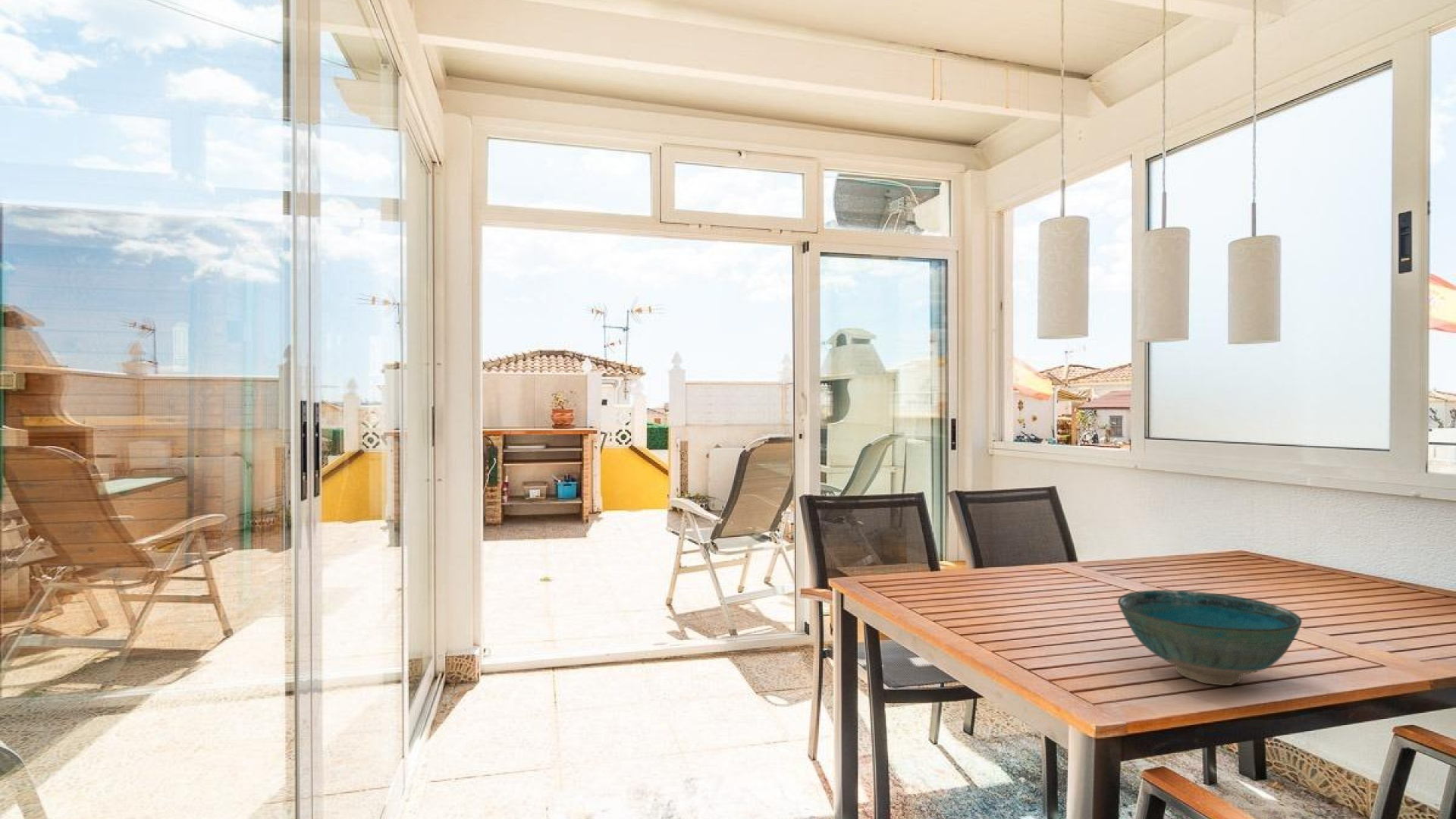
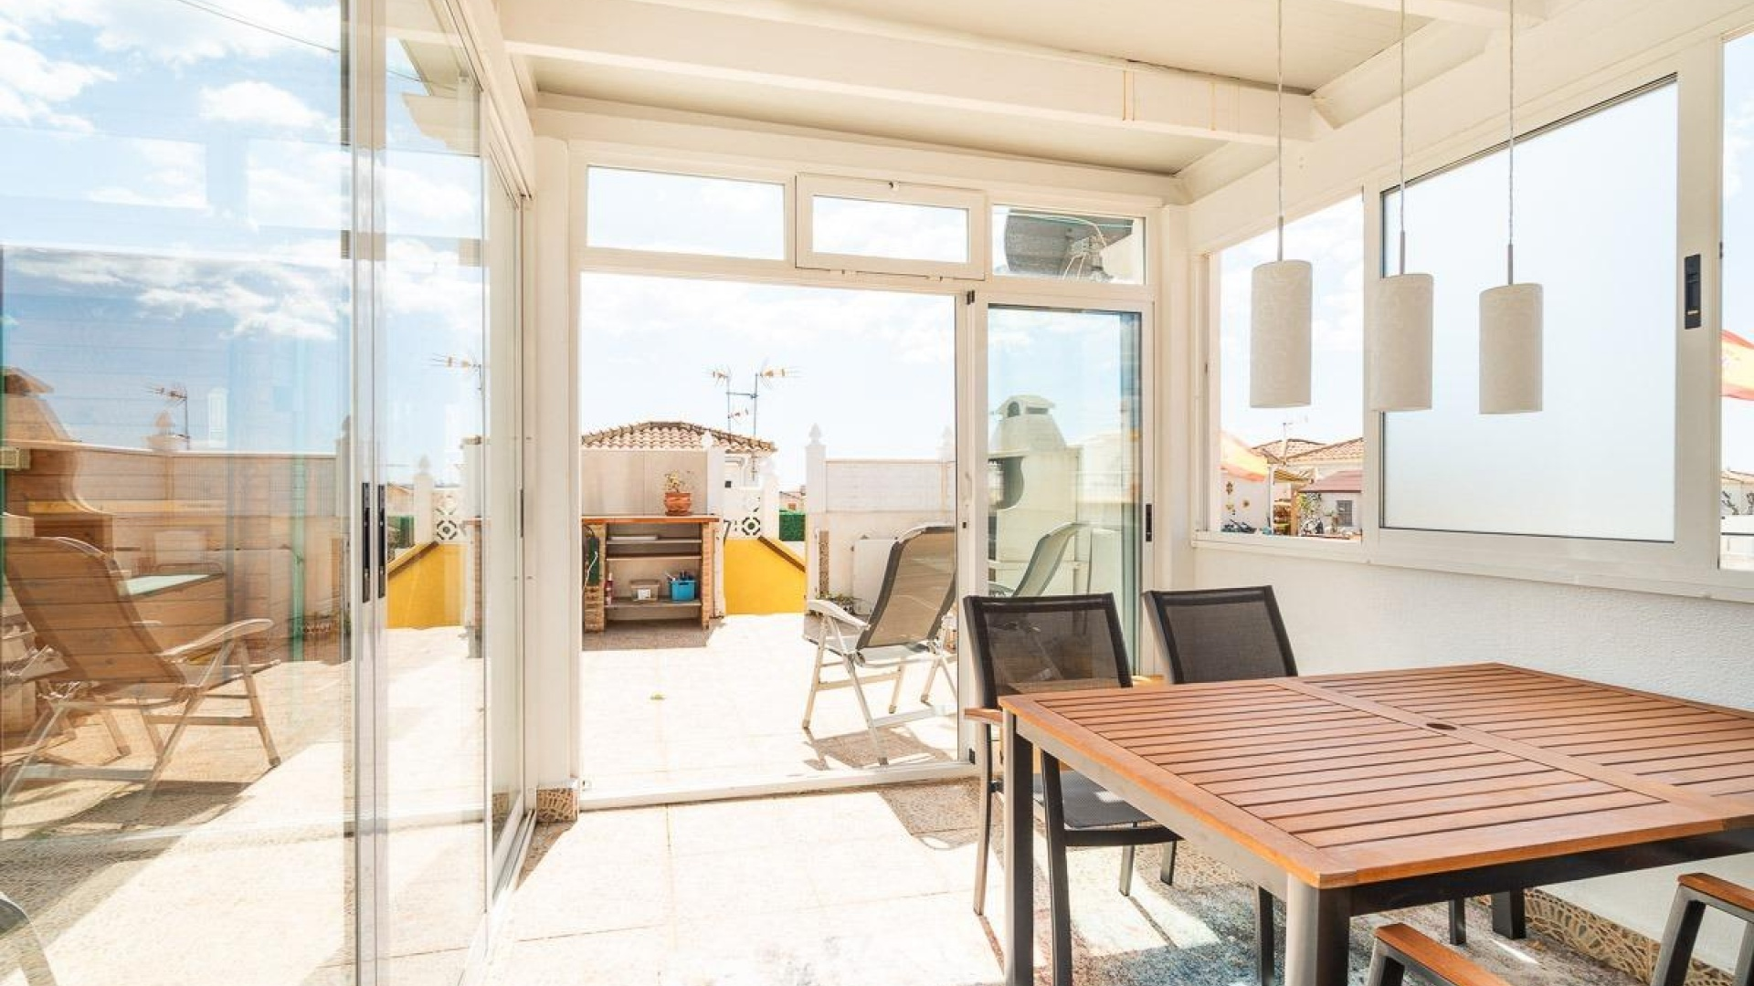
- bowl (1203, 640)
